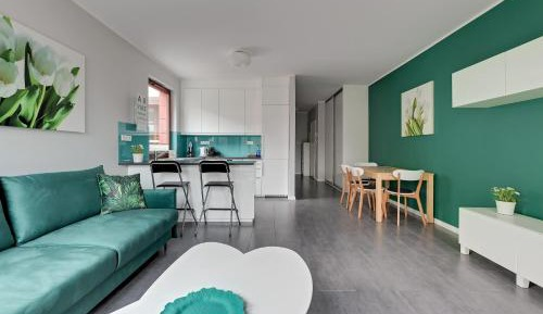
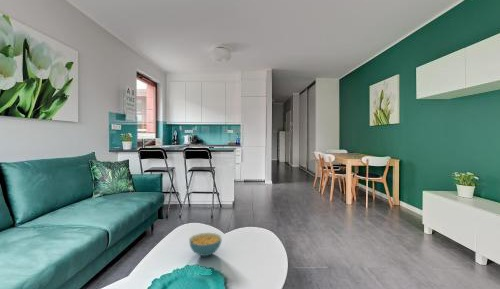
+ cereal bowl (205, 246)
